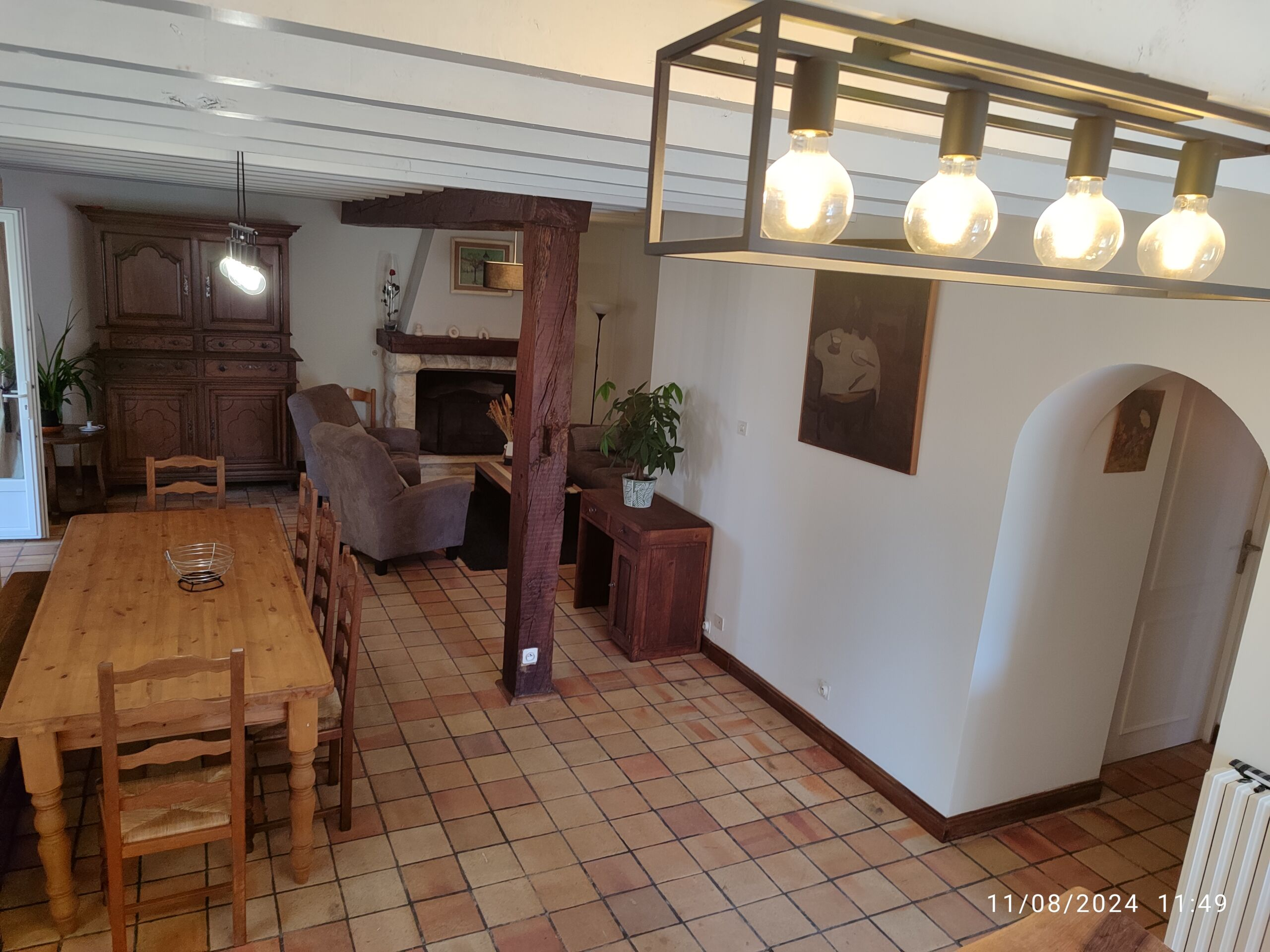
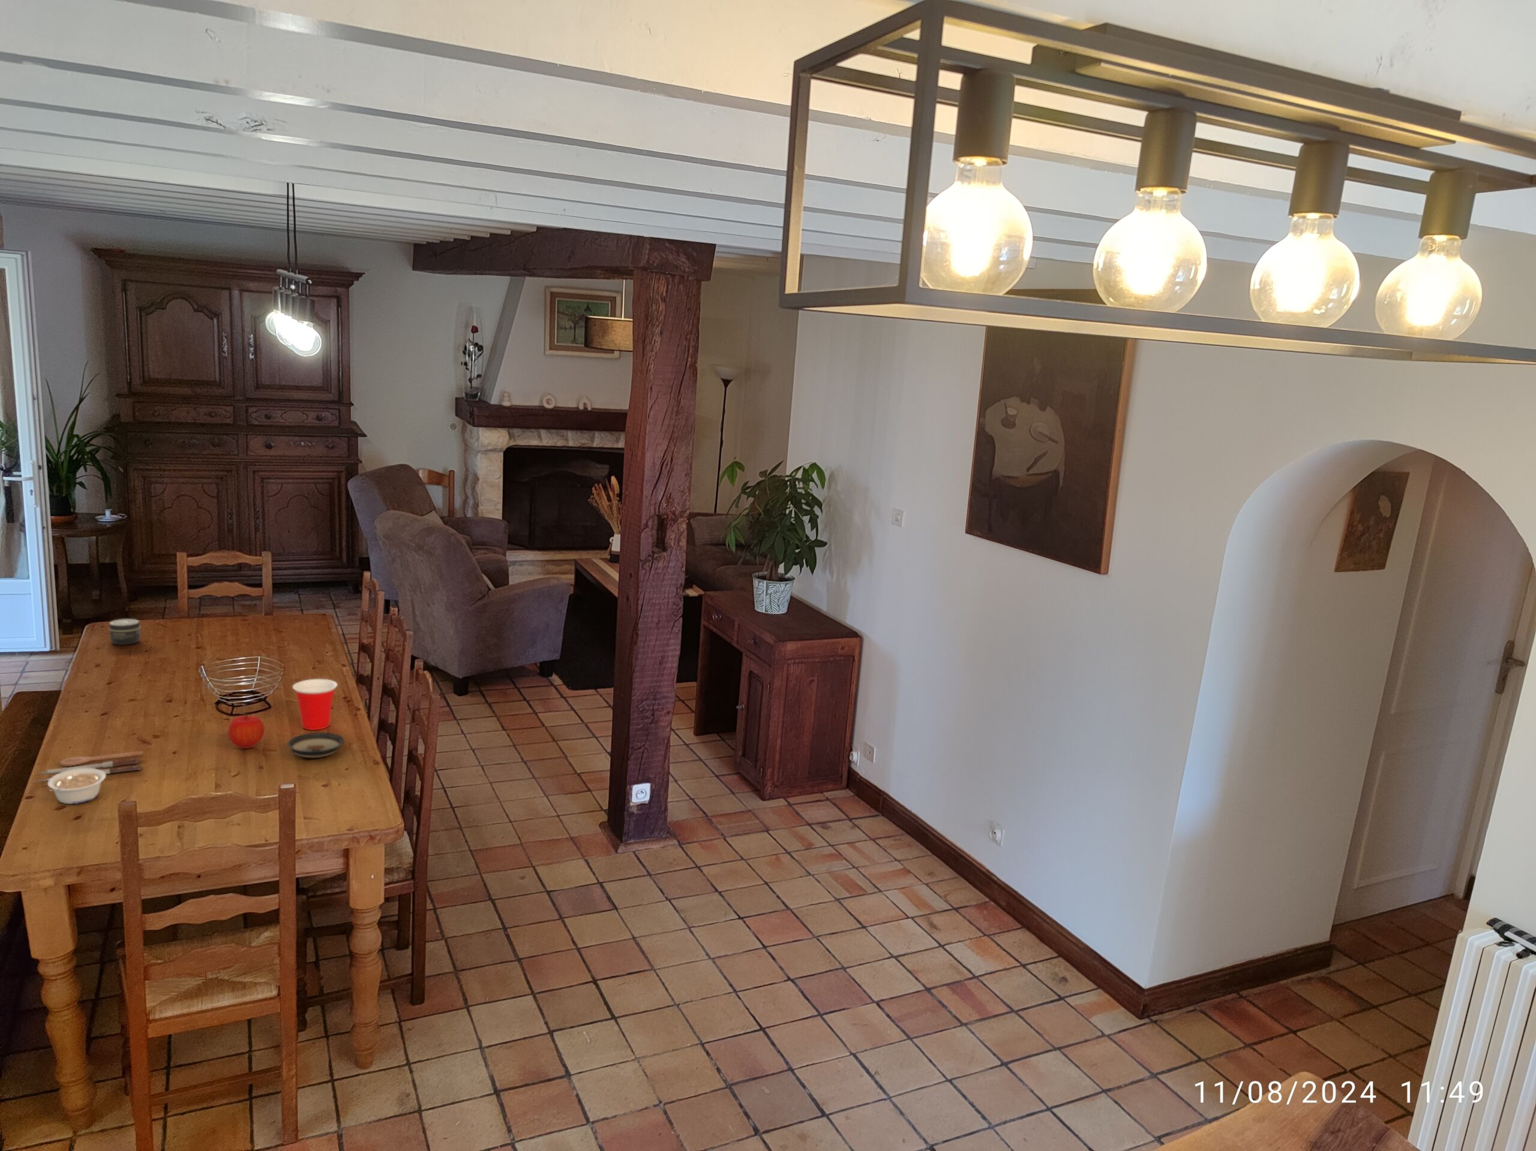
+ cup (314, 705)
+ saucer (316, 747)
+ legume (77, 787)
+ spoon (89, 765)
+ jar (125, 632)
+ fruit (246, 730)
